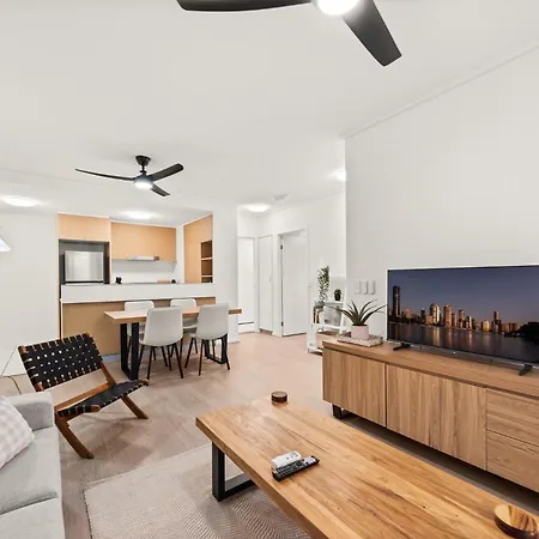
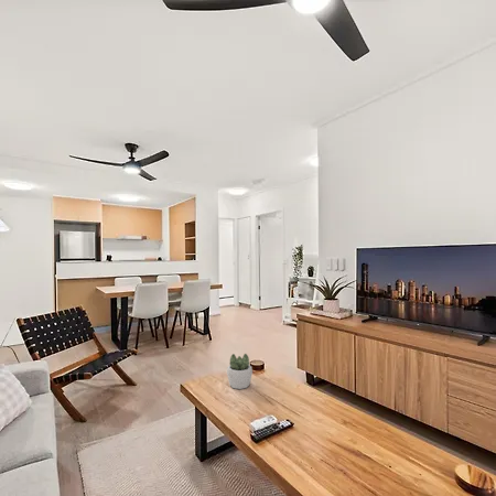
+ succulent plant (239, 370)
